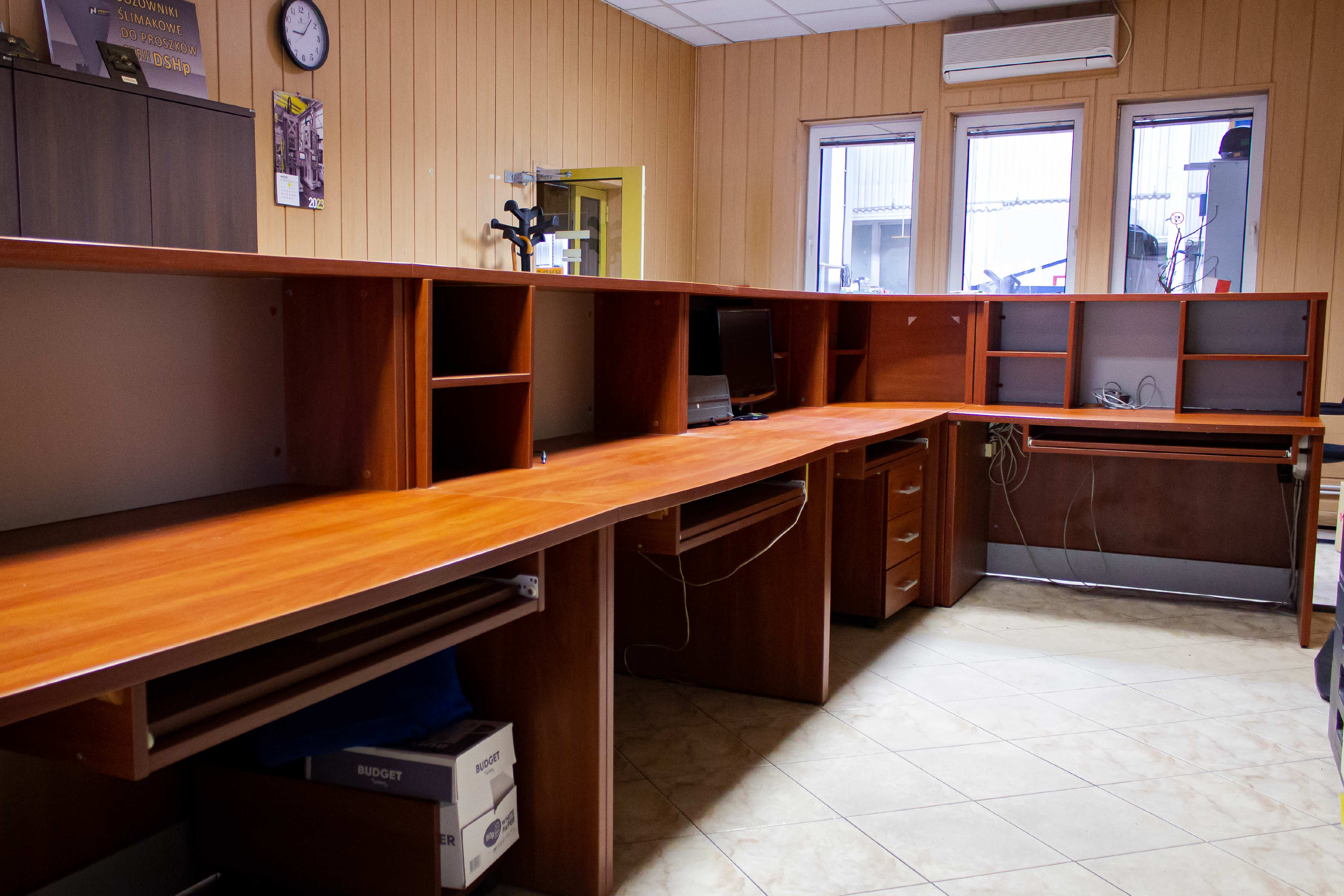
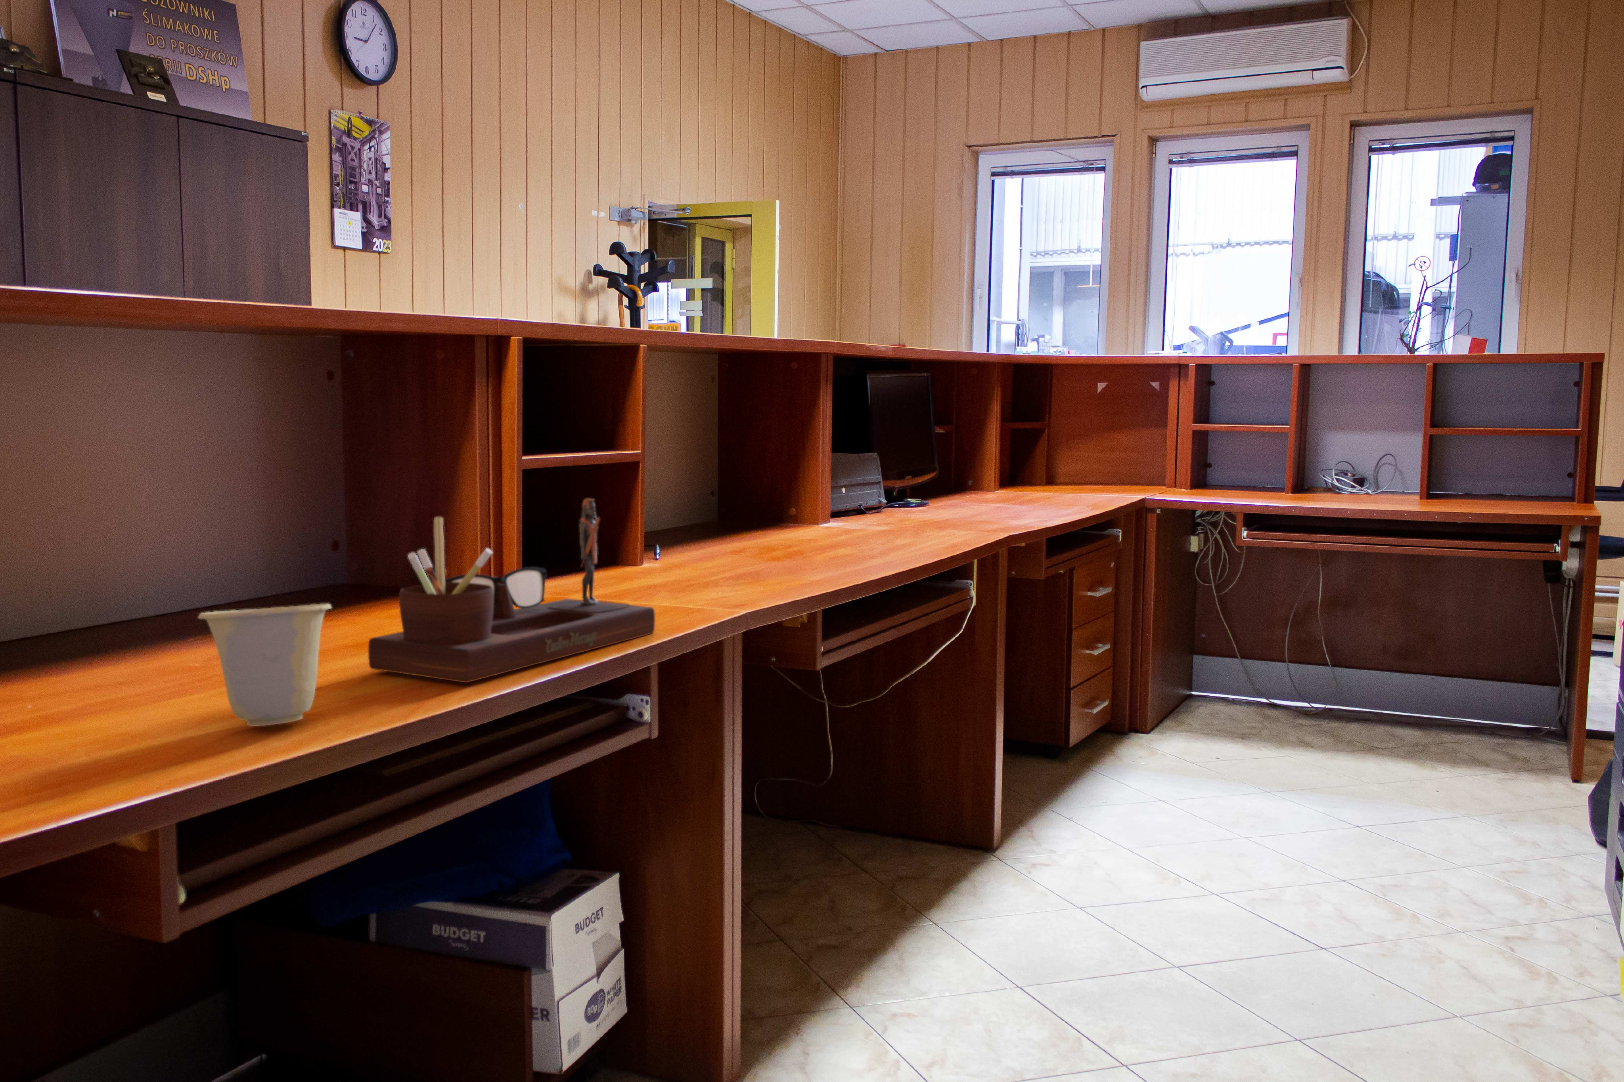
+ desk organizer (512, 580)
+ cup (267, 662)
